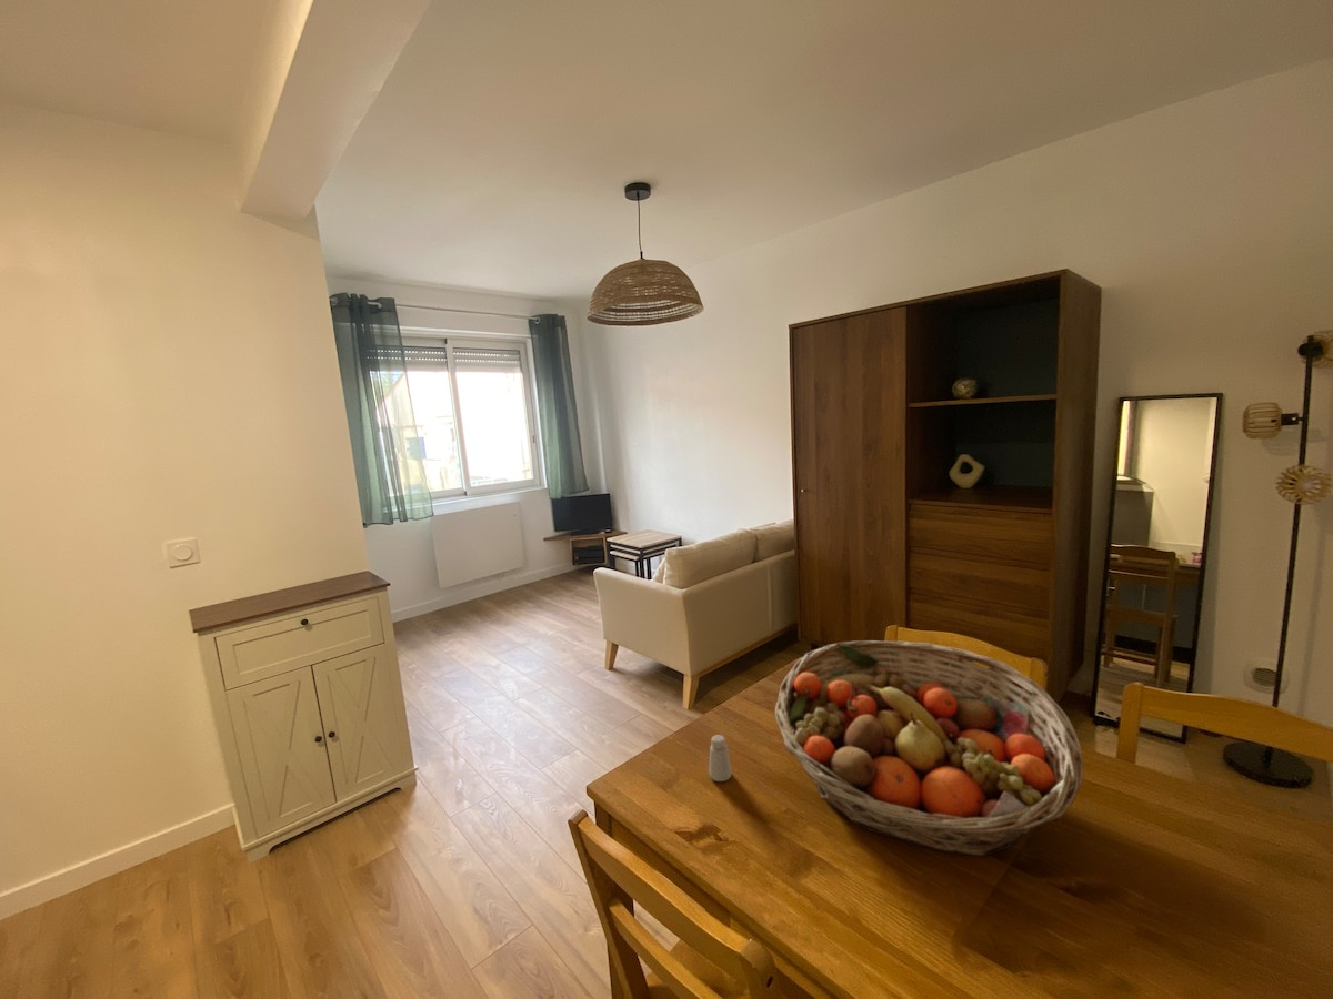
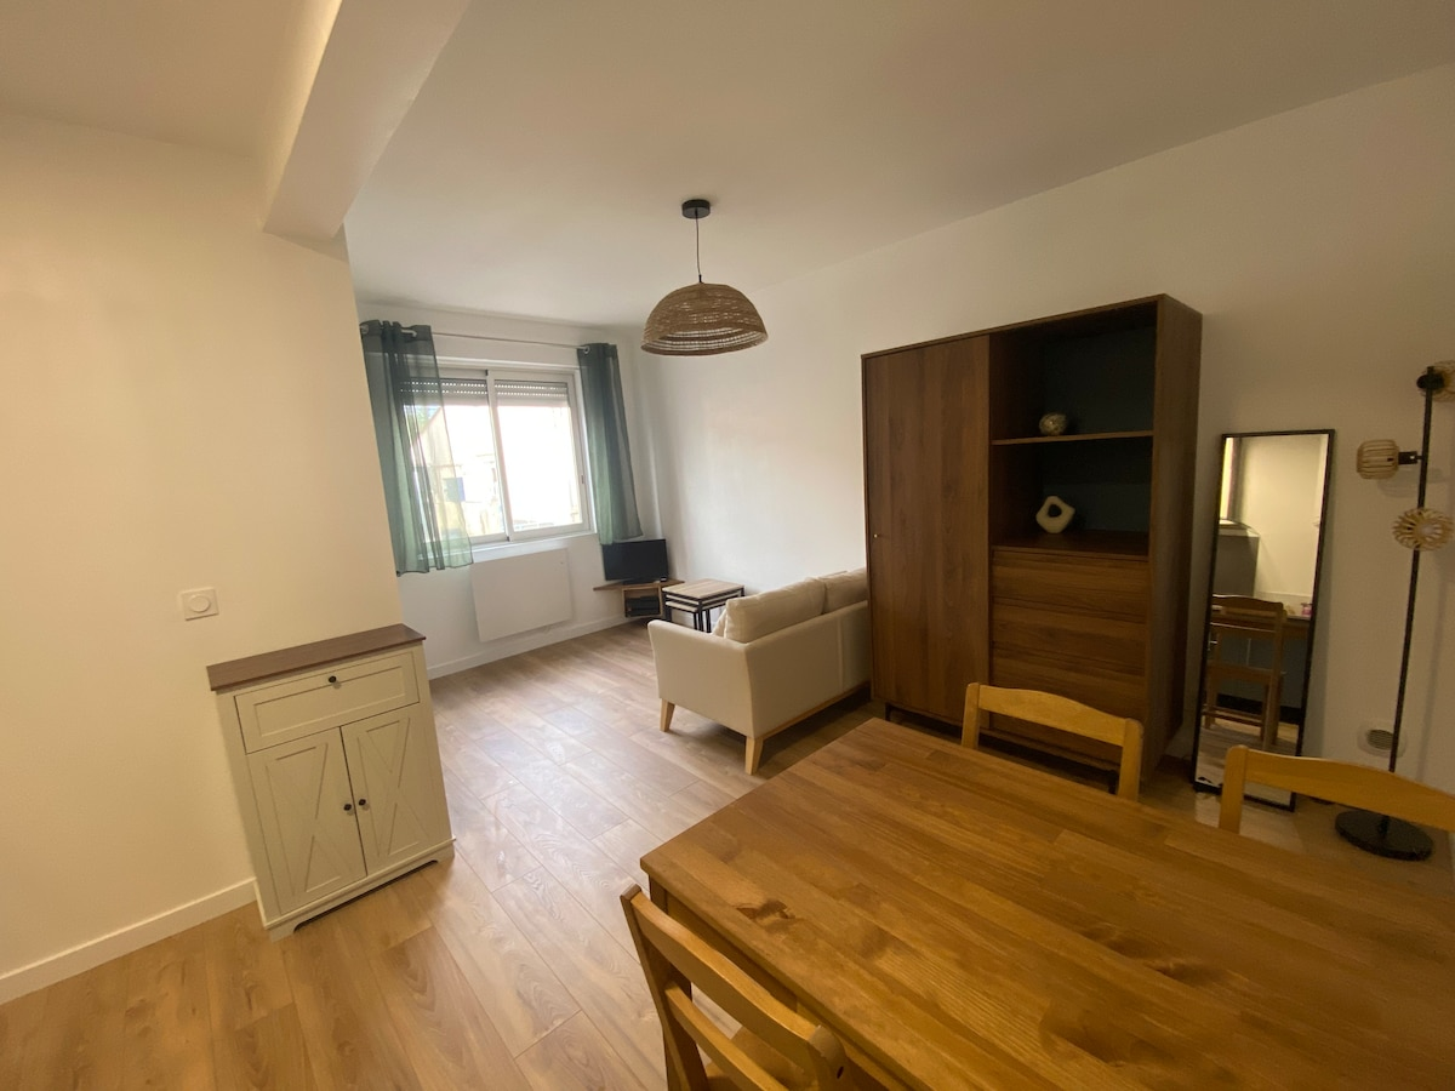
- saltshaker (719, 756)
- fruit basket (911, 733)
